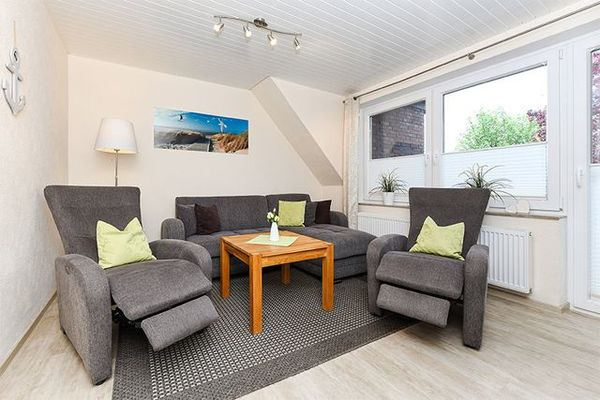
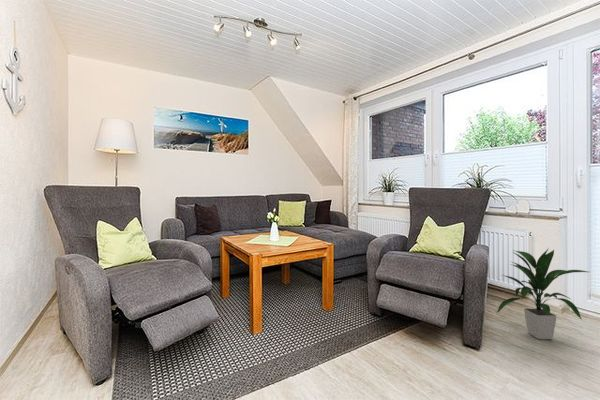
+ indoor plant (535, 290)
